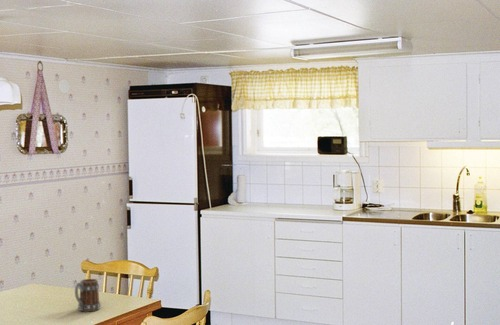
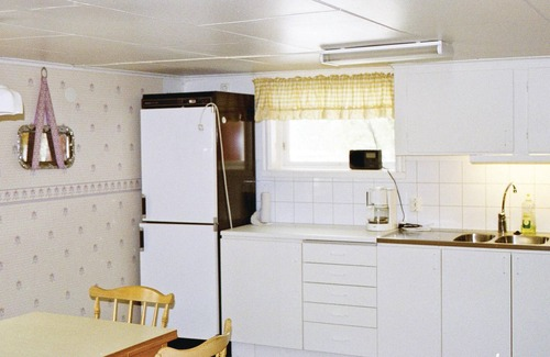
- mug (86, 295)
